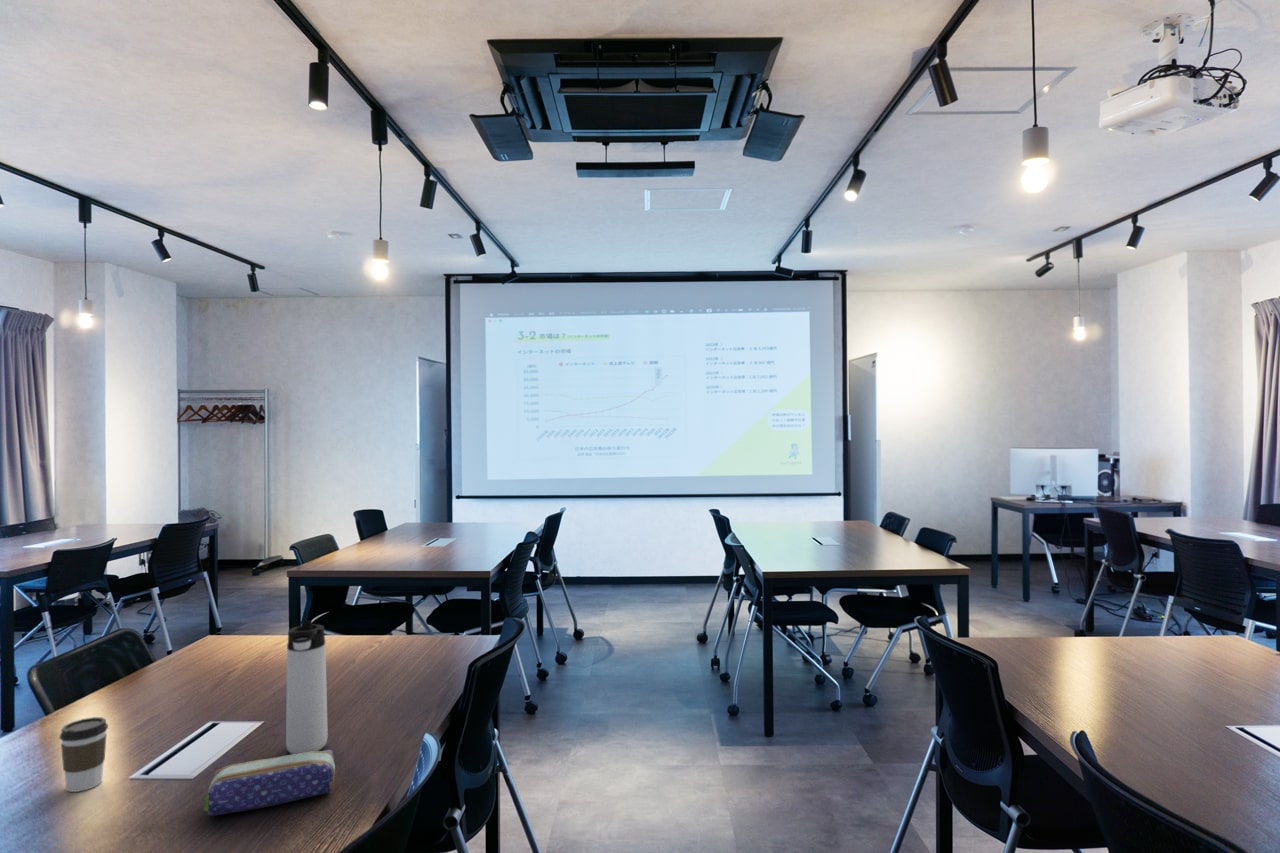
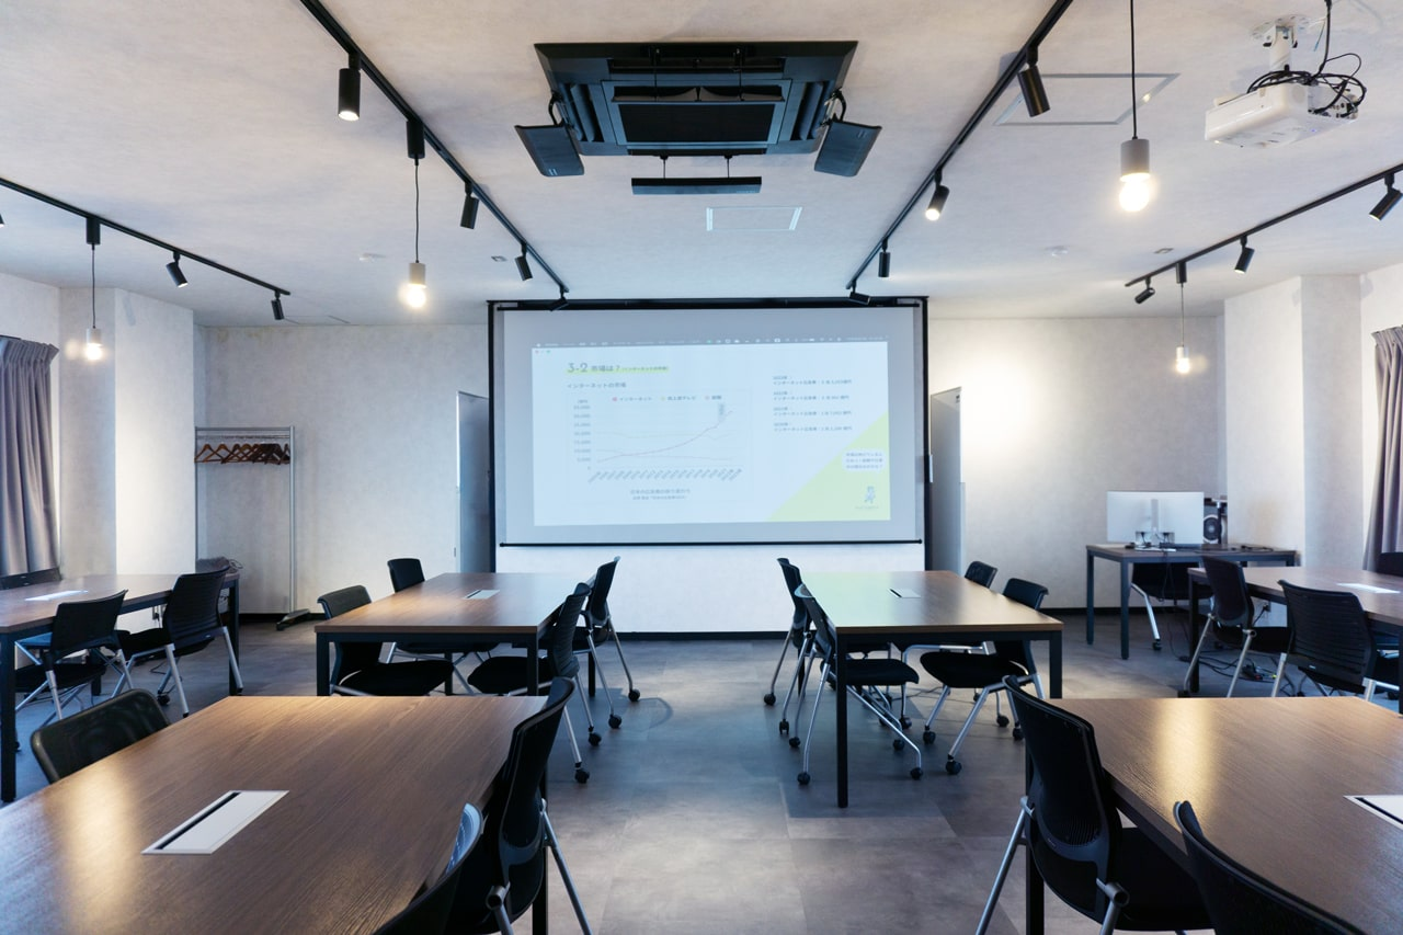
- coffee cup (84, 754)
- pencil case (272, 780)
- thermos bottle (305, 688)
